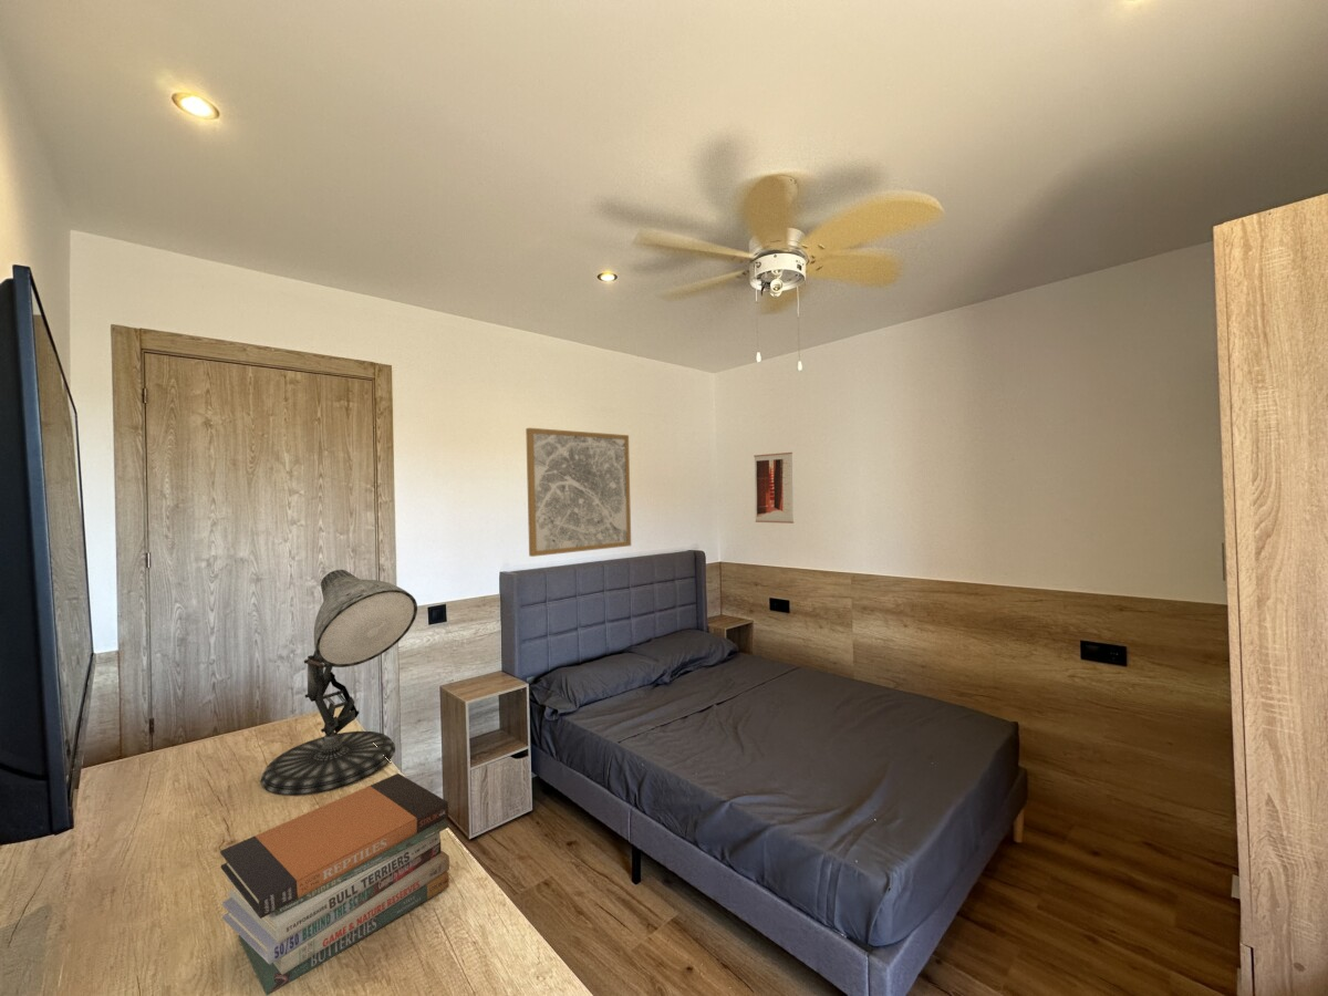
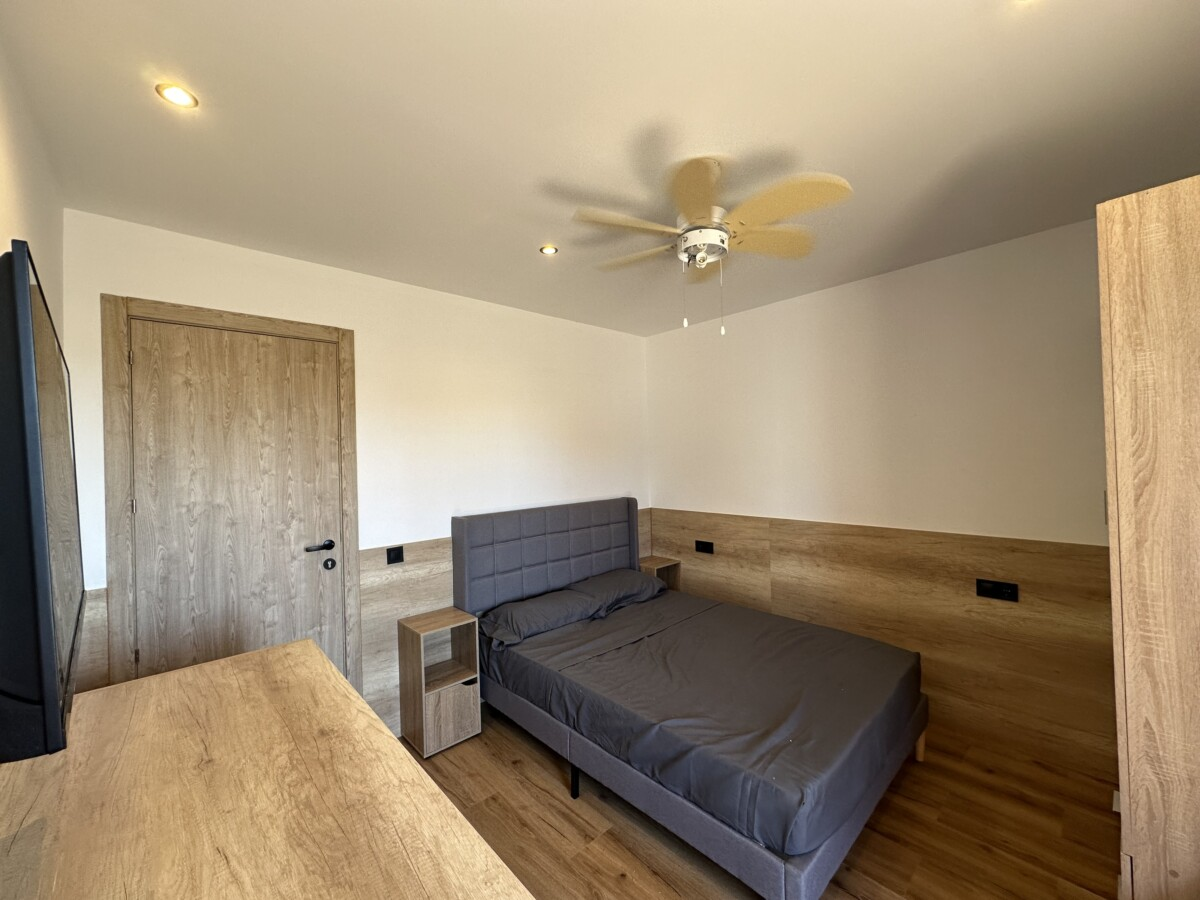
- book stack (343, 868)
- wall art (772, 488)
- desk lamp (341, 666)
- wall art (582, 491)
